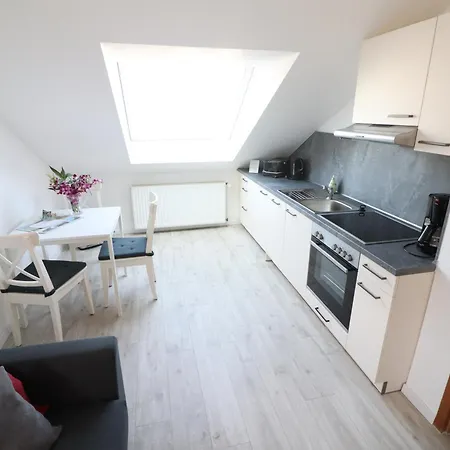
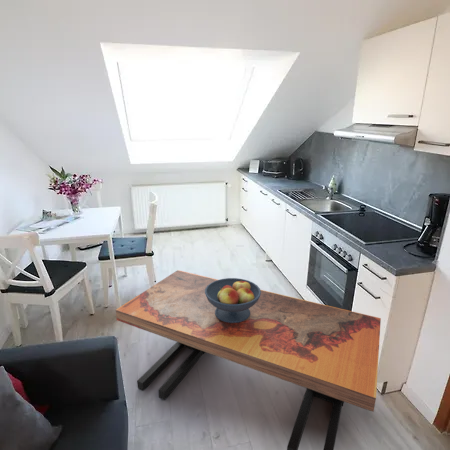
+ coffee table (244, 351)
+ fruit bowl (232, 297)
